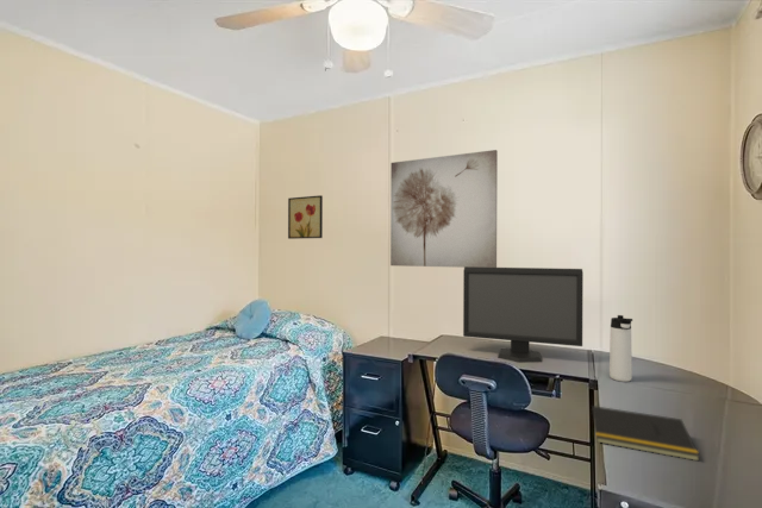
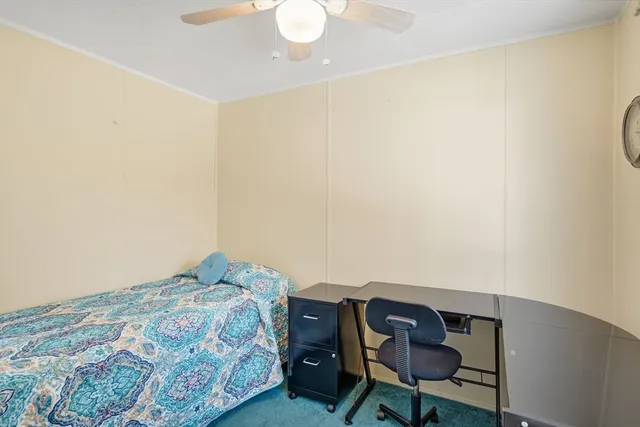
- notepad (639, 429)
- wall art (305, 218)
- monitor (519, 312)
- thermos bottle (622, 347)
- wall art (439, 212)
